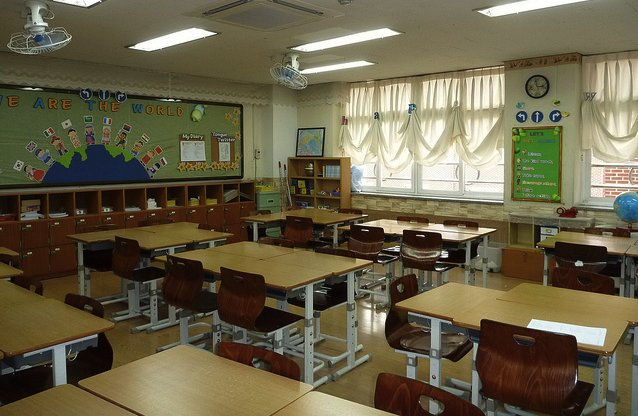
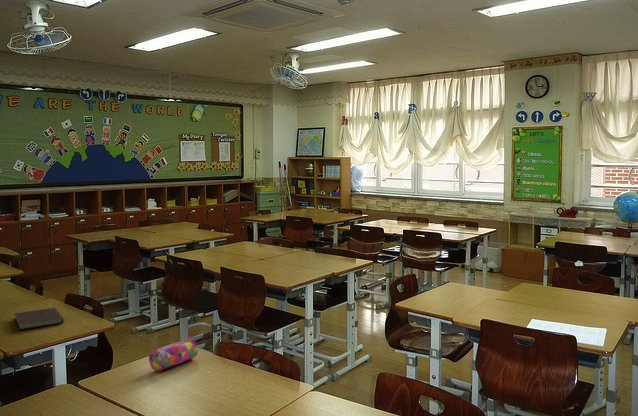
+ pencil case (174, 353)
+ notebook (38, 318)
